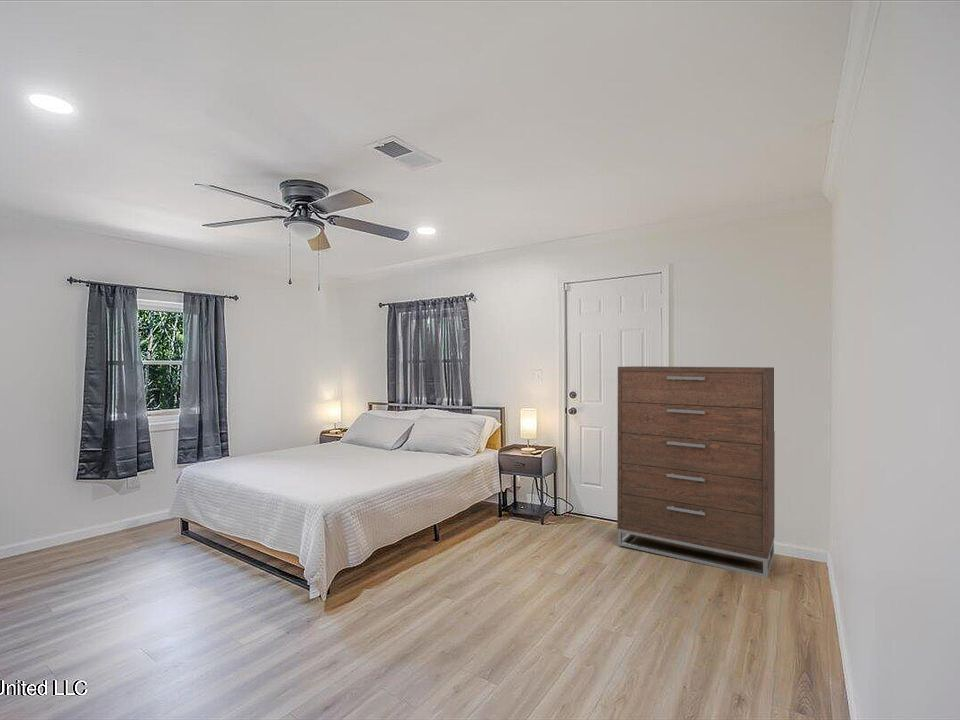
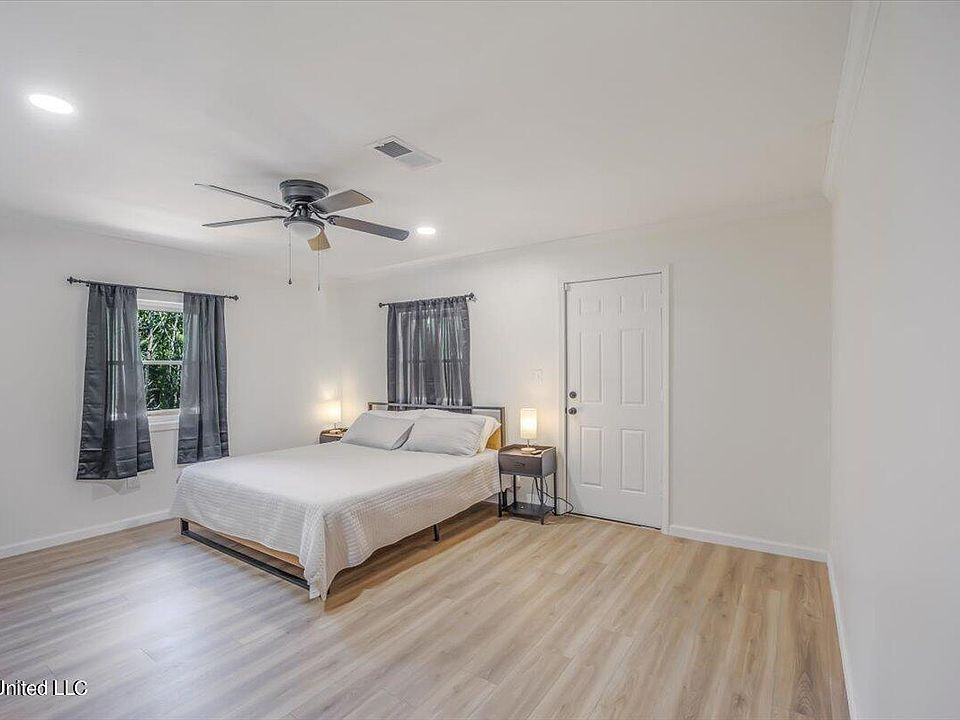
- dresser (693, 458)
